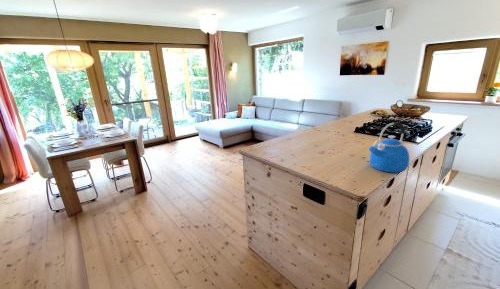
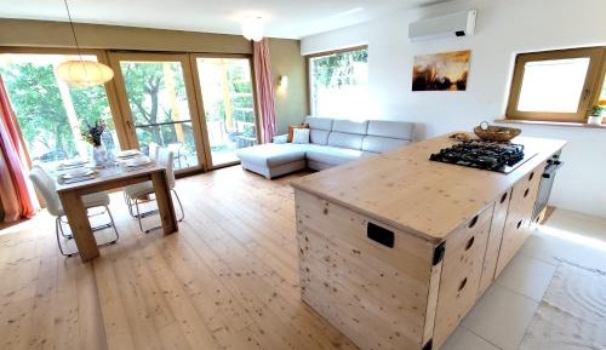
- kettle (387, 145)
